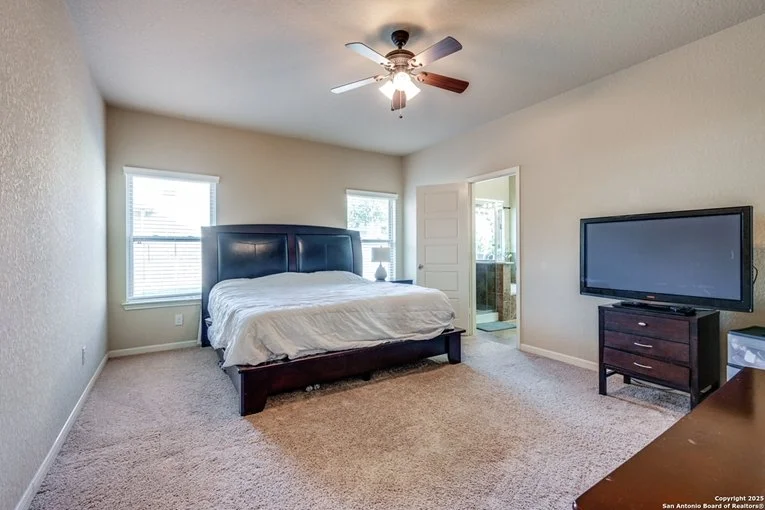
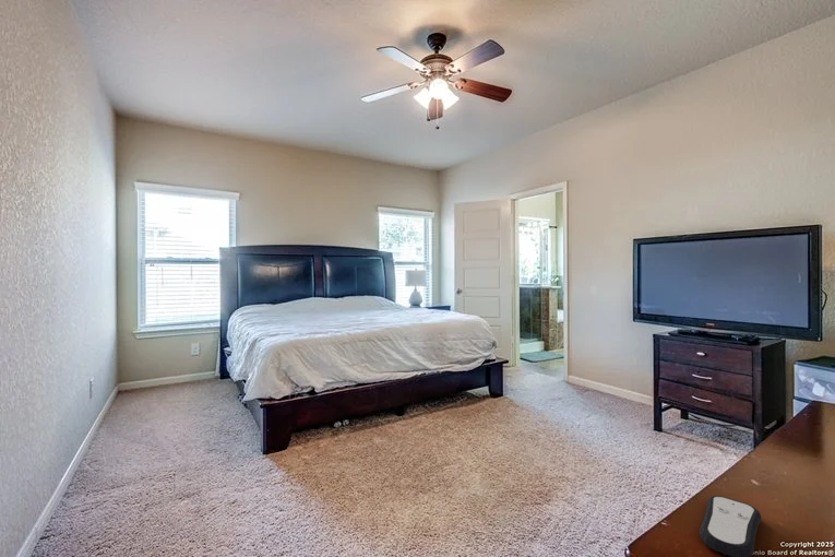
+ remote control (729, 523)
